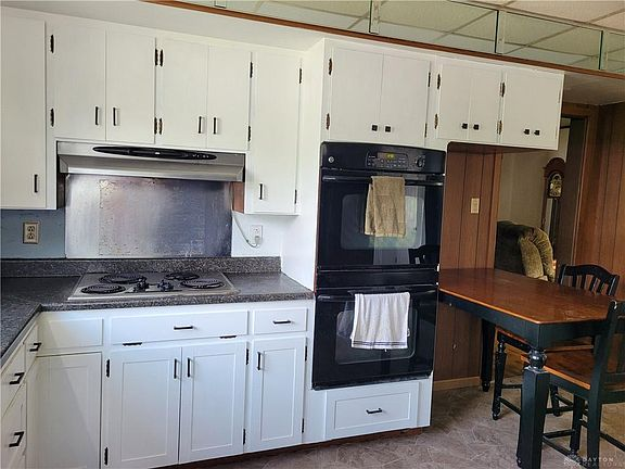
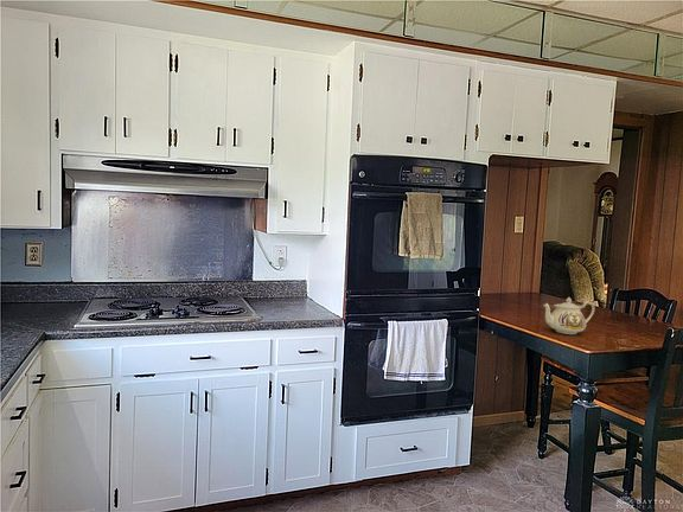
+ teapot (567, 314)
